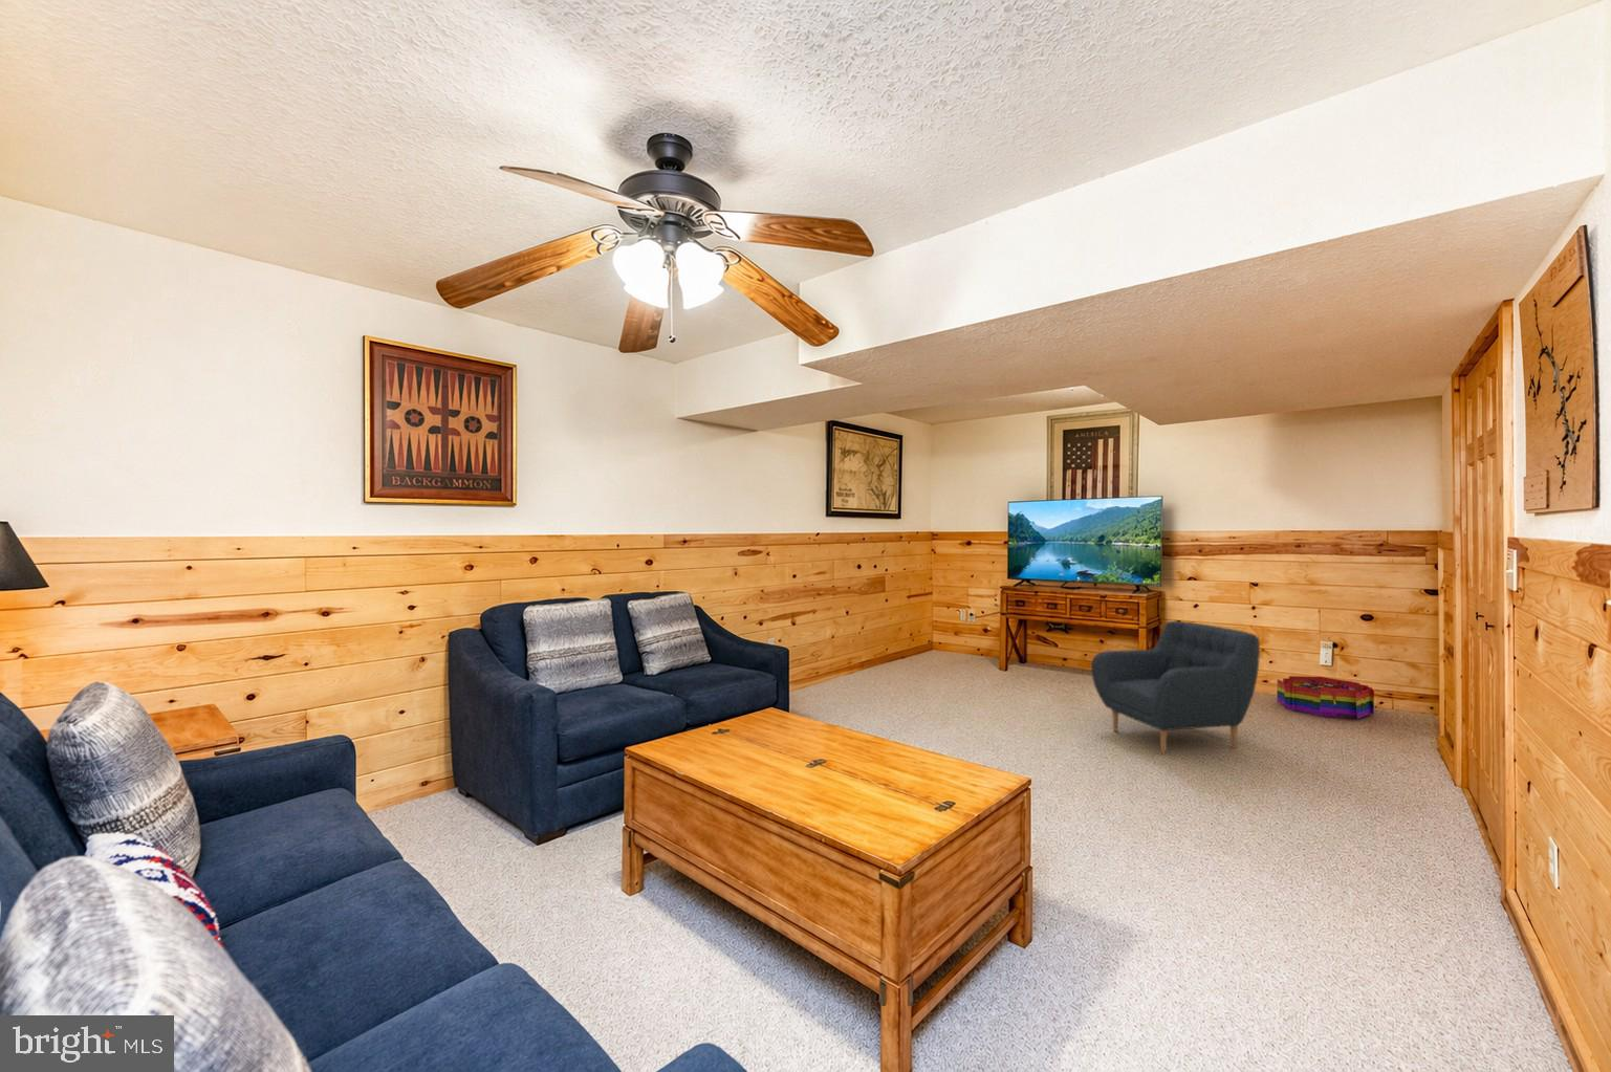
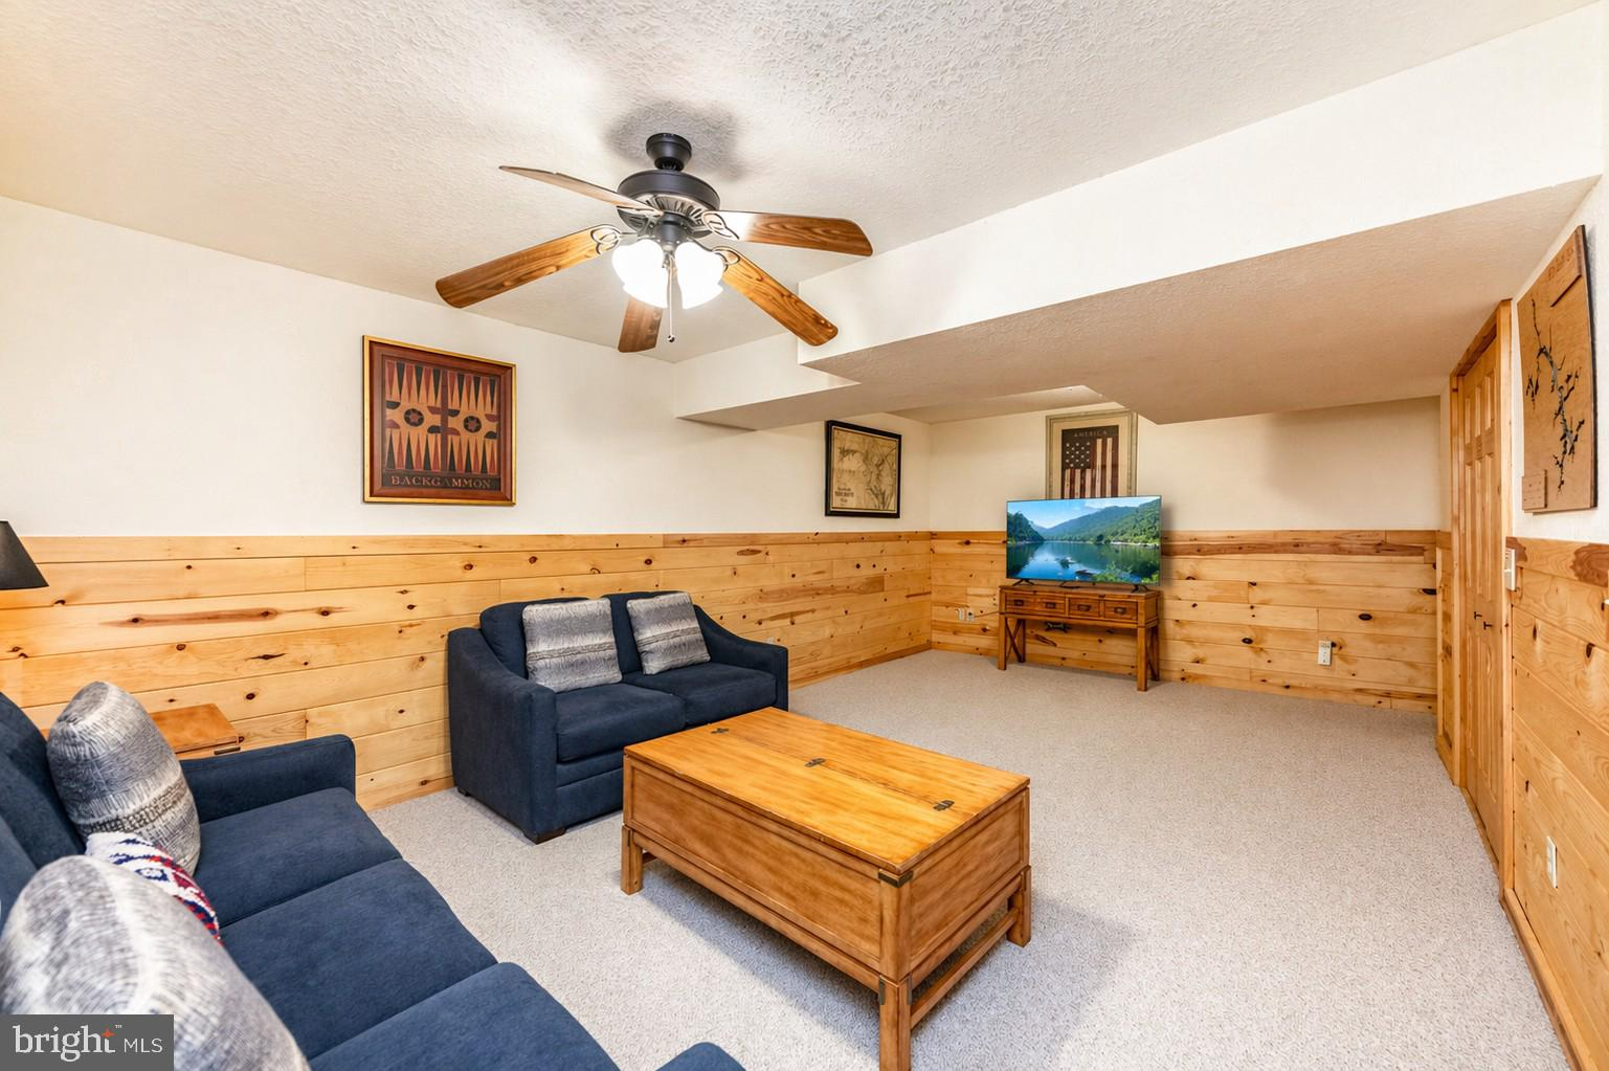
- storage bin (1323, 695)
- armchair (1168, 683)
